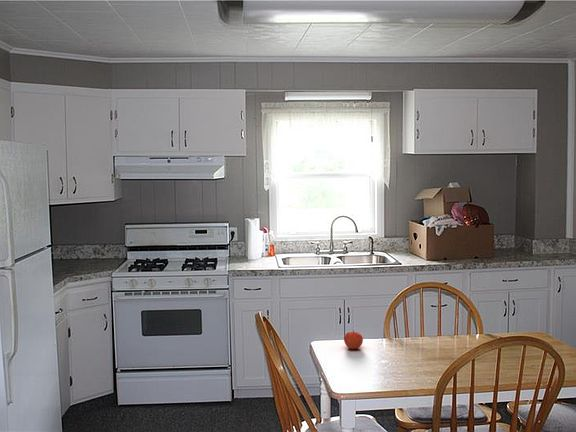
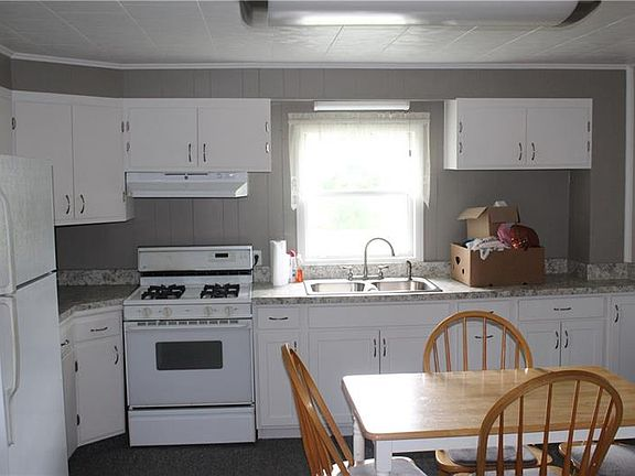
- apple (353, 339)
